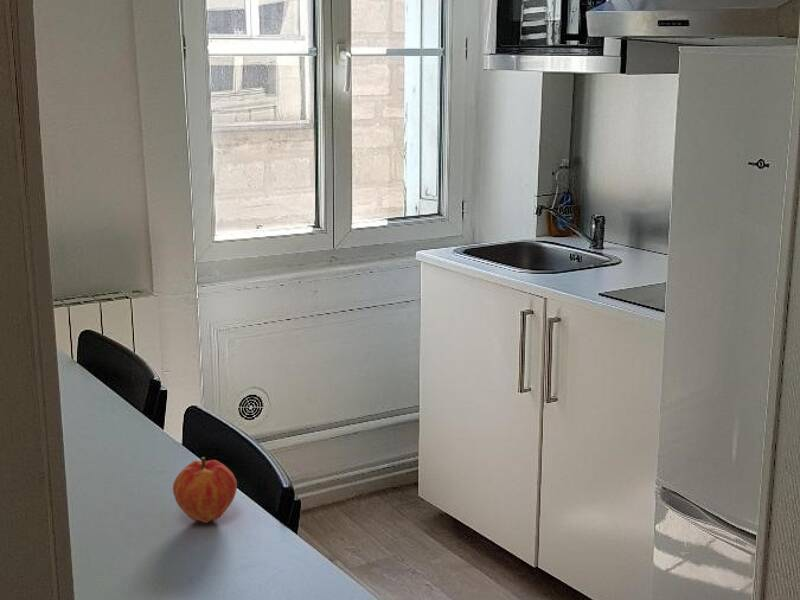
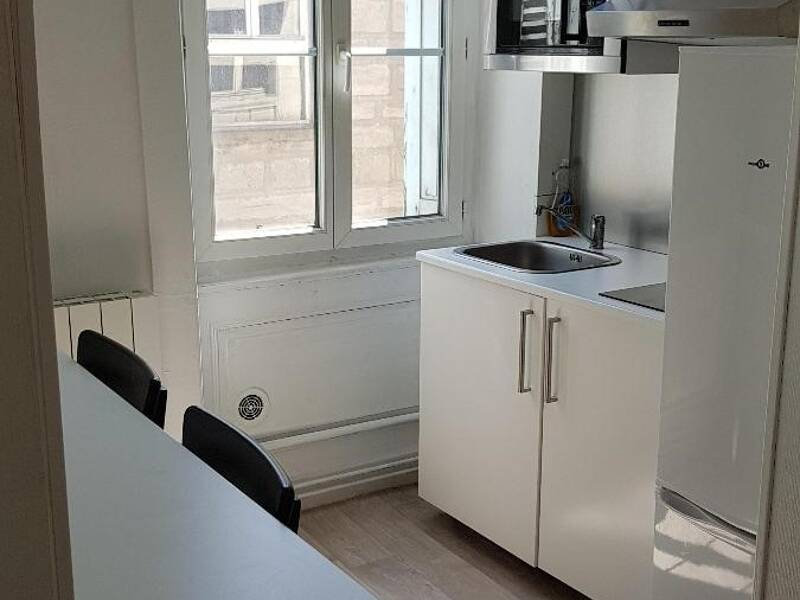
- fruit (205, 487)
